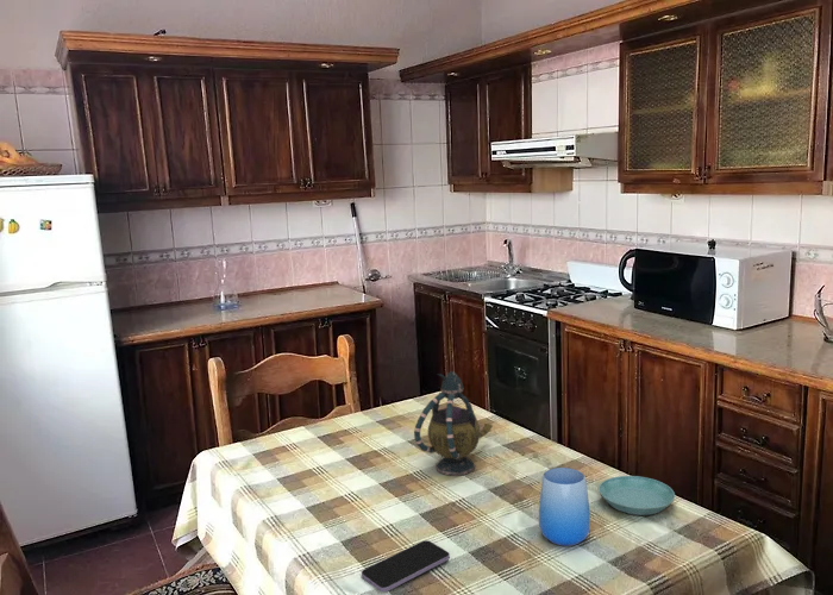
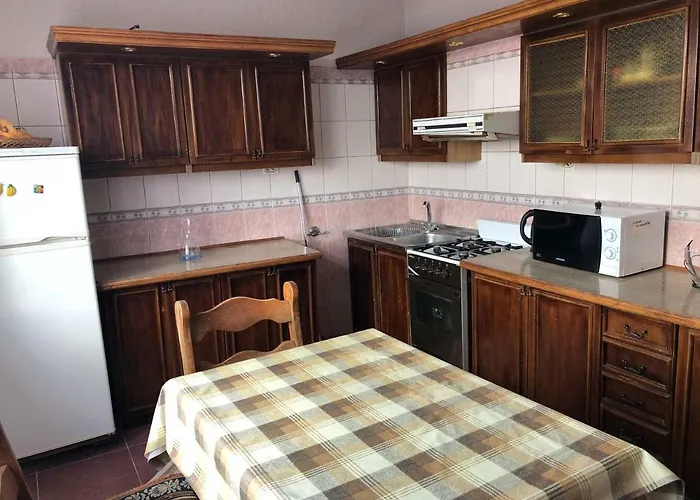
- saucer (635, 496)
- teapot (462, 414)
- smartphone (406, 564)
- cup (564, 506)
